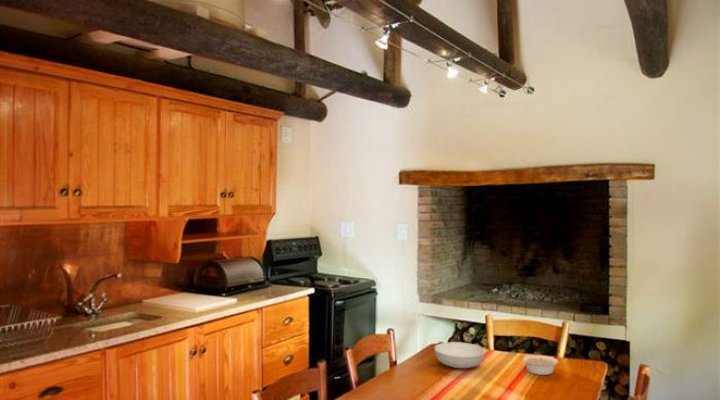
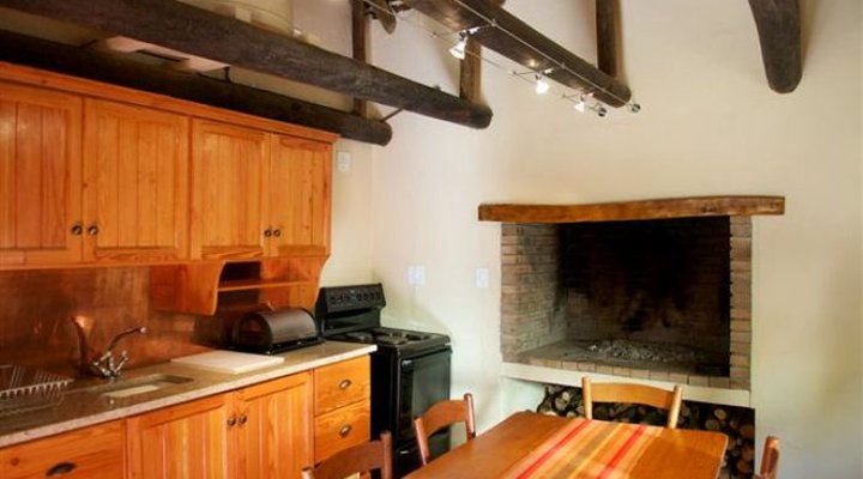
- serving bowl (459, 357)
- legume (541, 364)
